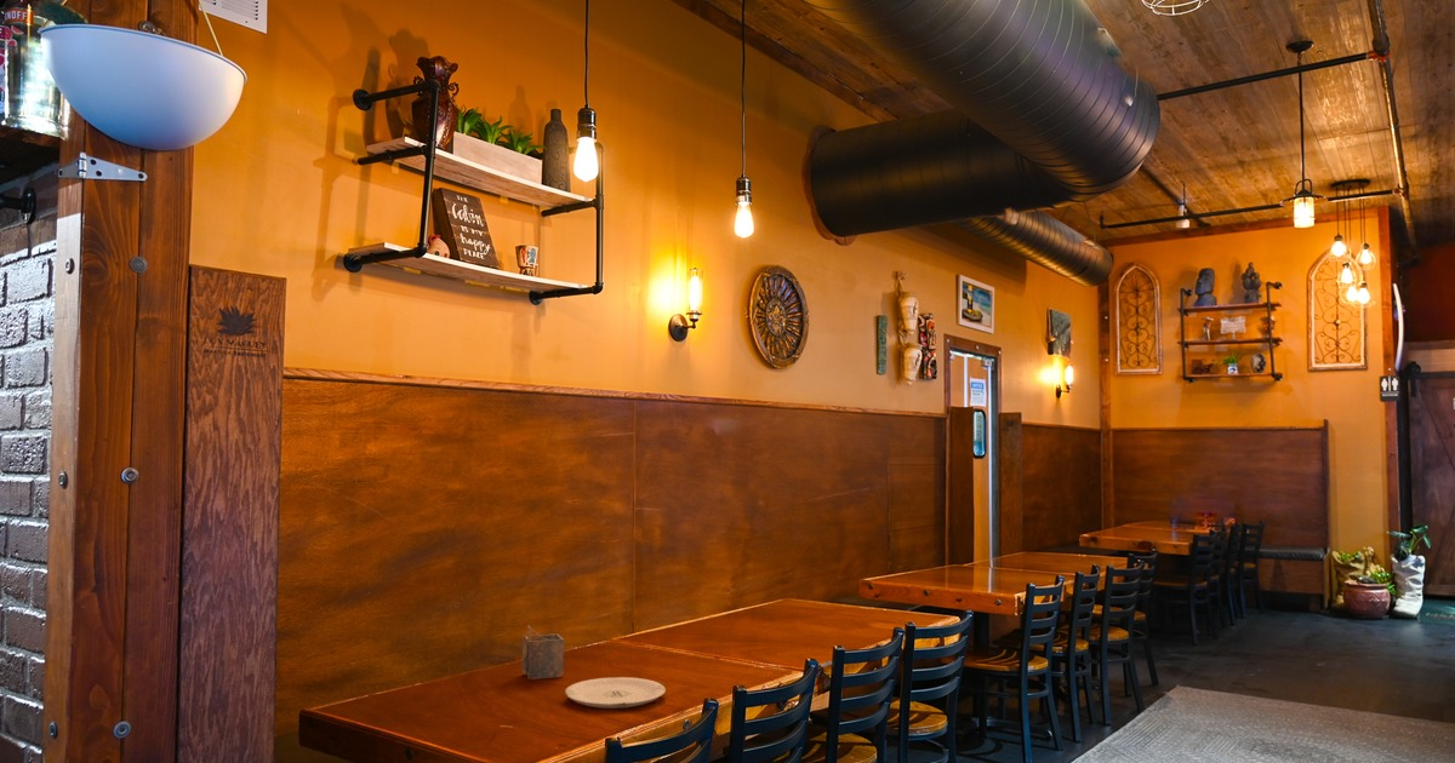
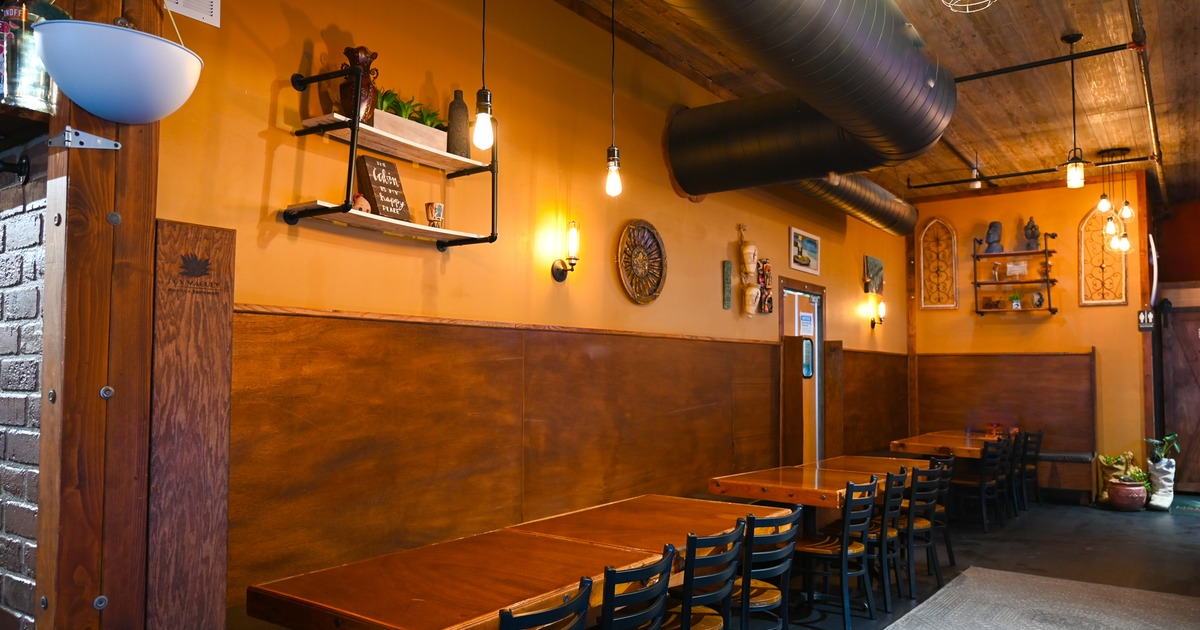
- napkin holder (542, 649)
- plate (615, 694)
